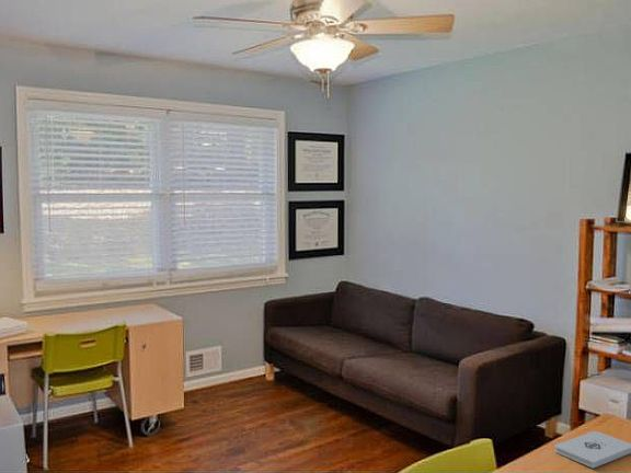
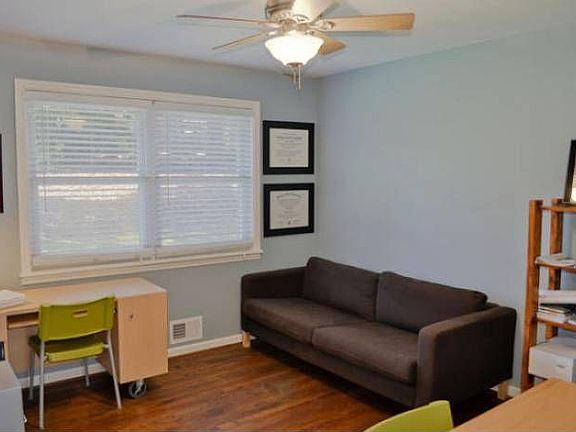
- notepad (594, 448)
